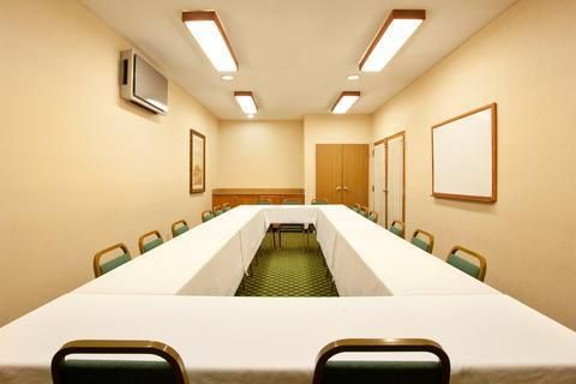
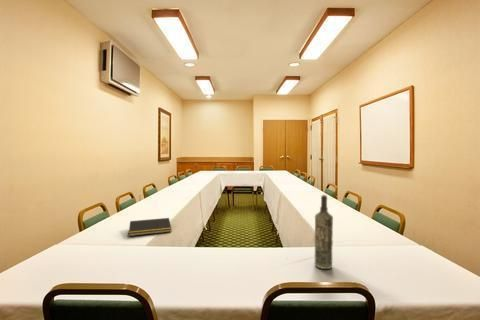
+ notepad (150, 226)
+ bottle (323, 230)
